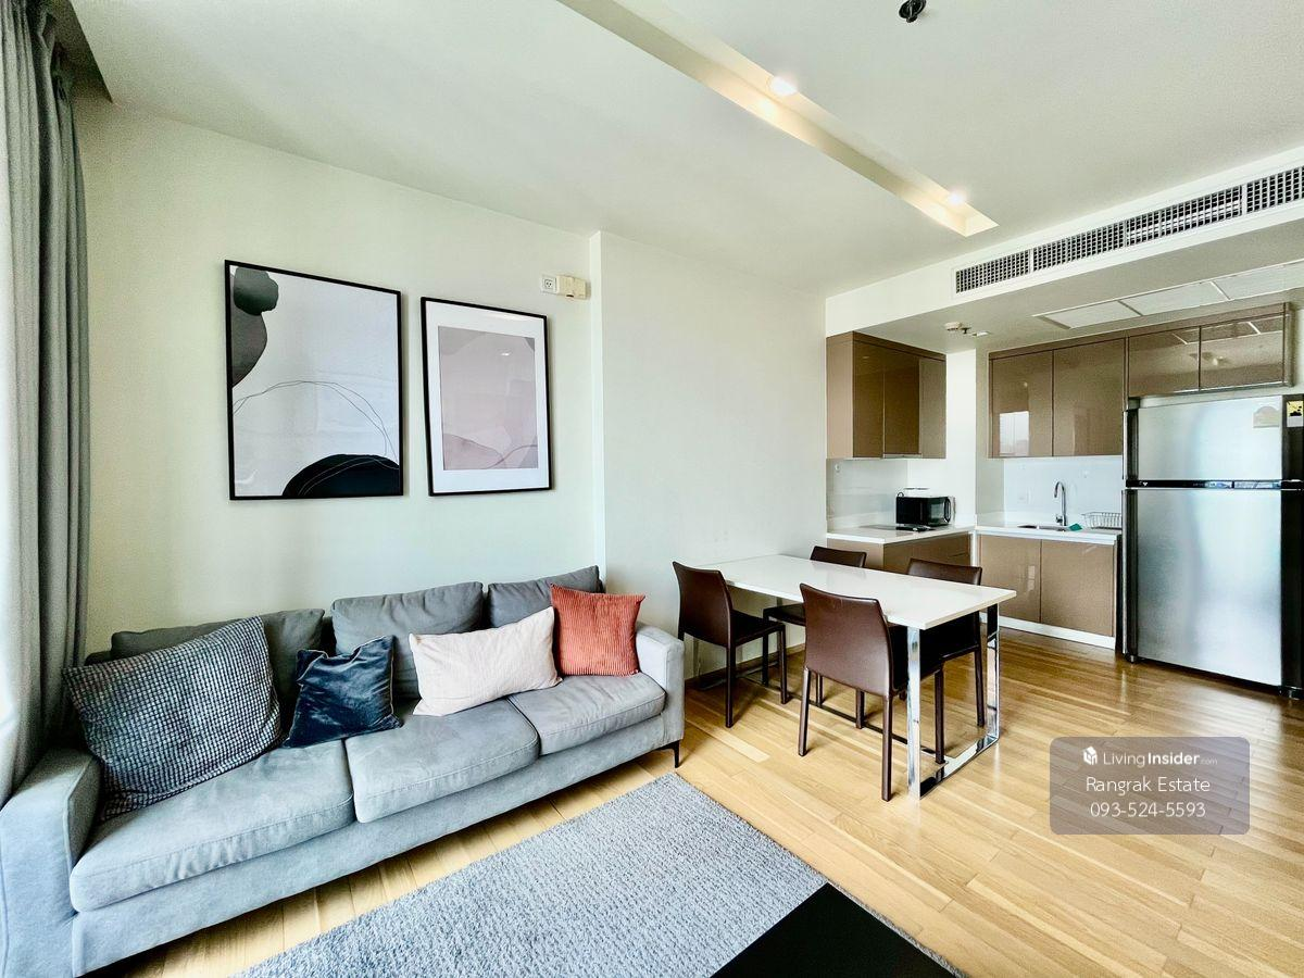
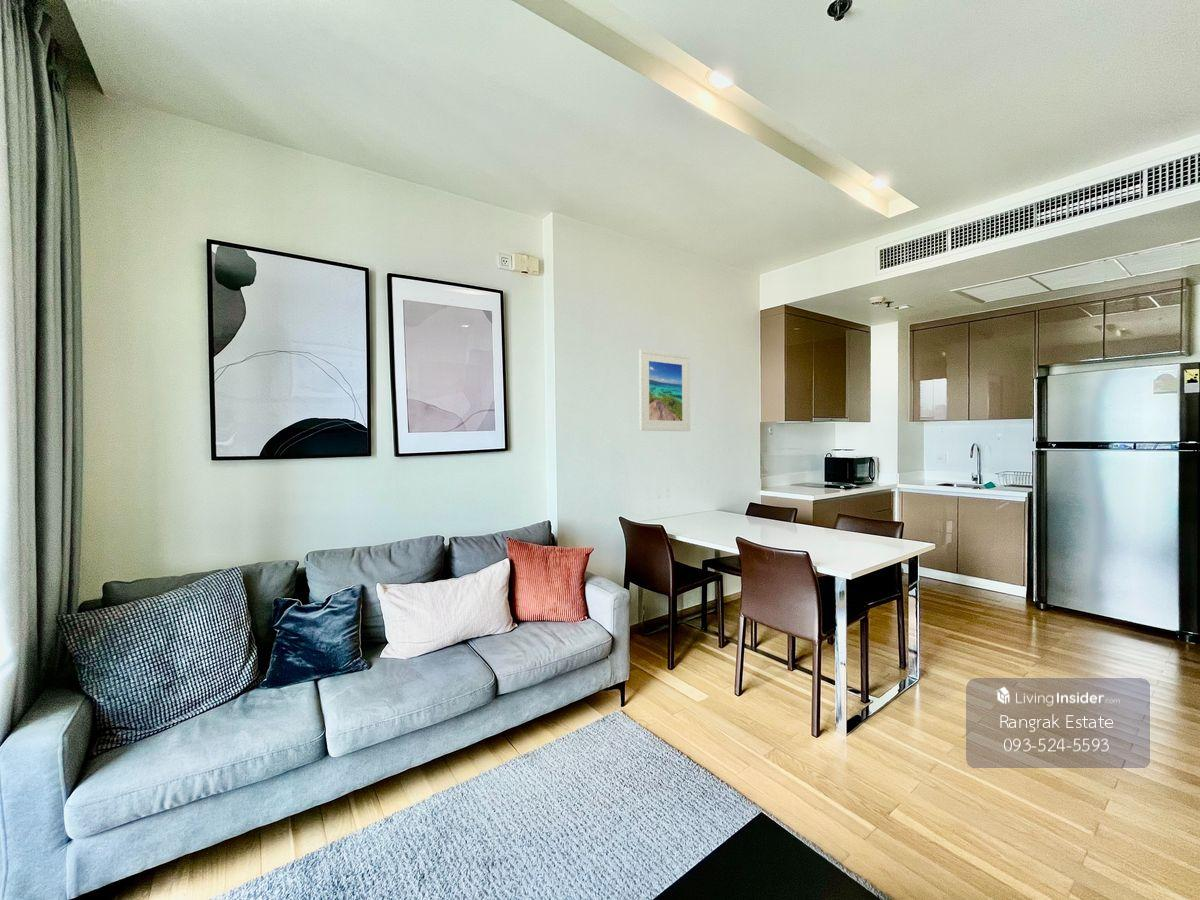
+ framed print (665, 391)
